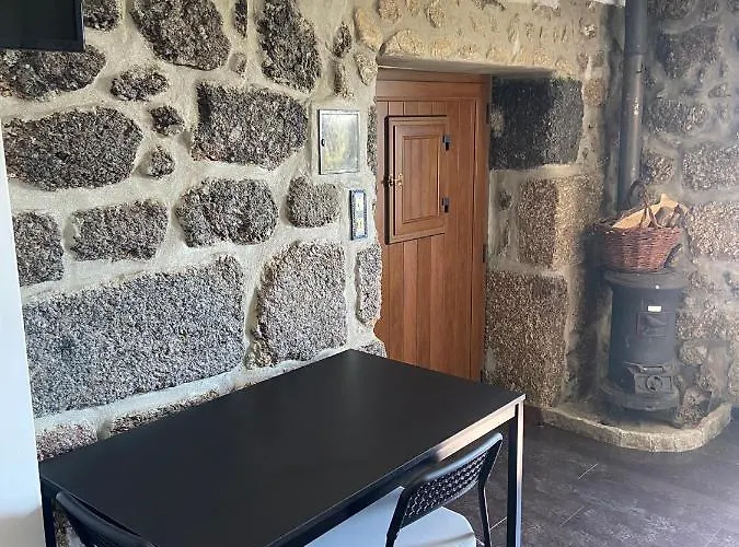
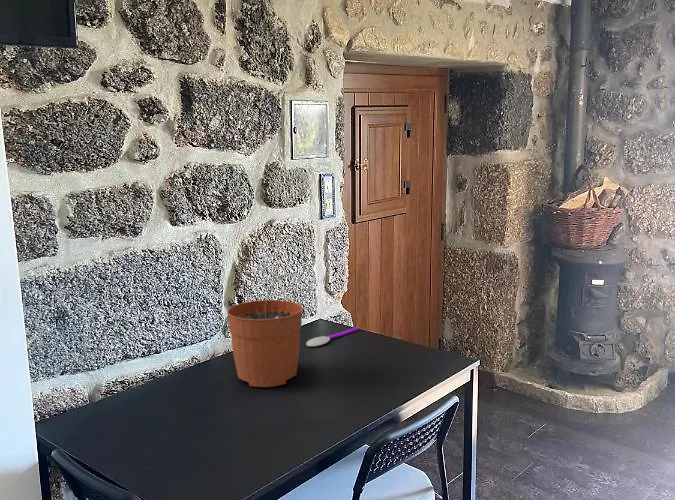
+ spoon (333, 335)
+ plant pot (265, 326)
